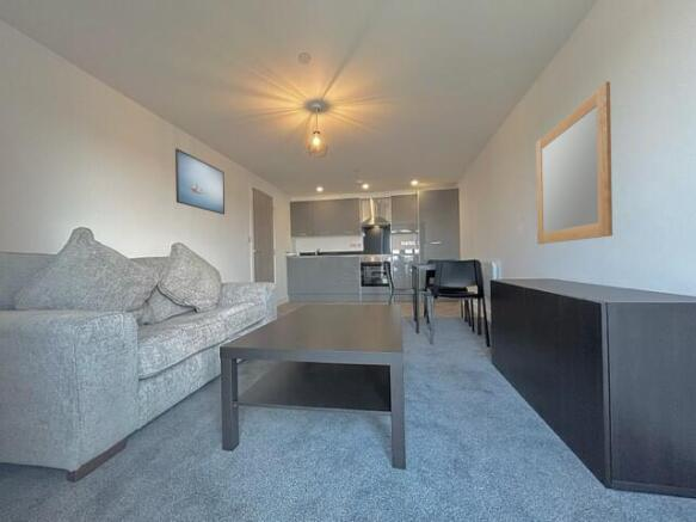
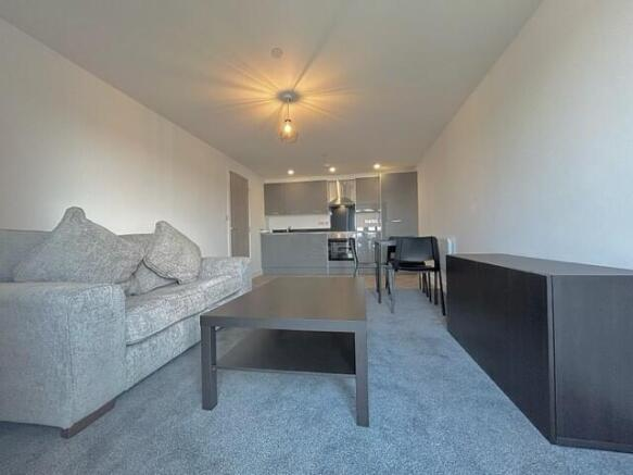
- home mirror (566, 179)
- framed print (203, 185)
